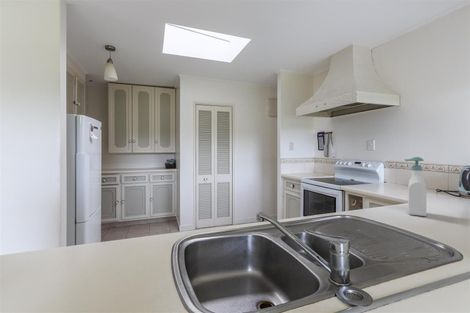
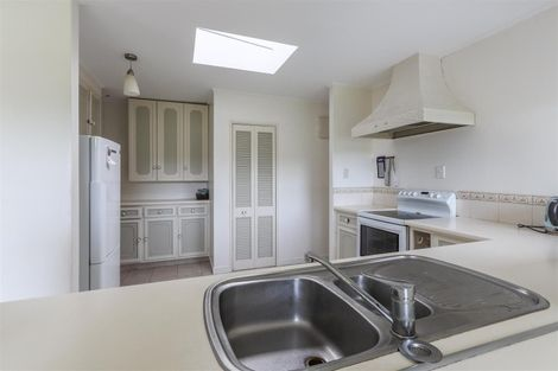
- soap bottle (414, 184)
